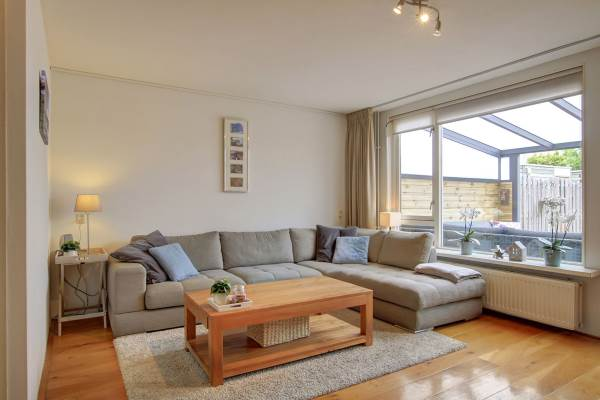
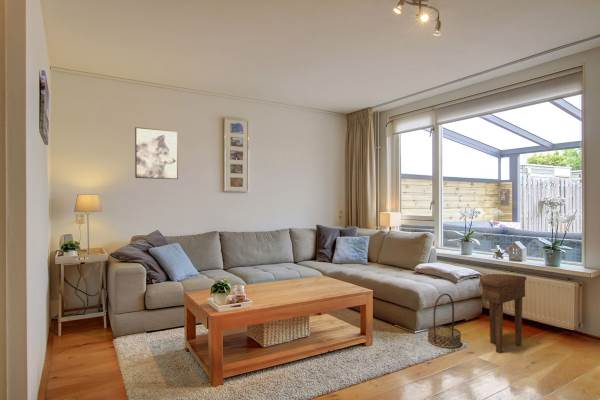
+ basket (452, 317)
+ wall art (157, 154)
+ side table (502, 312)
